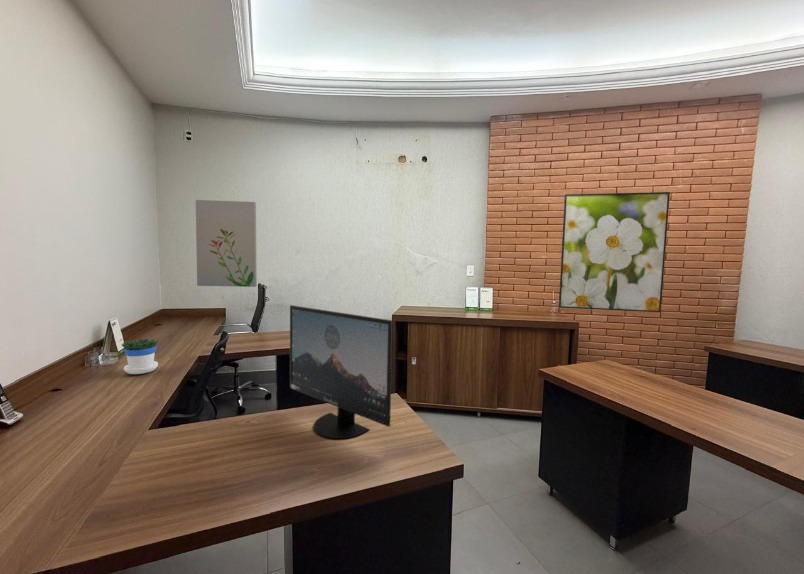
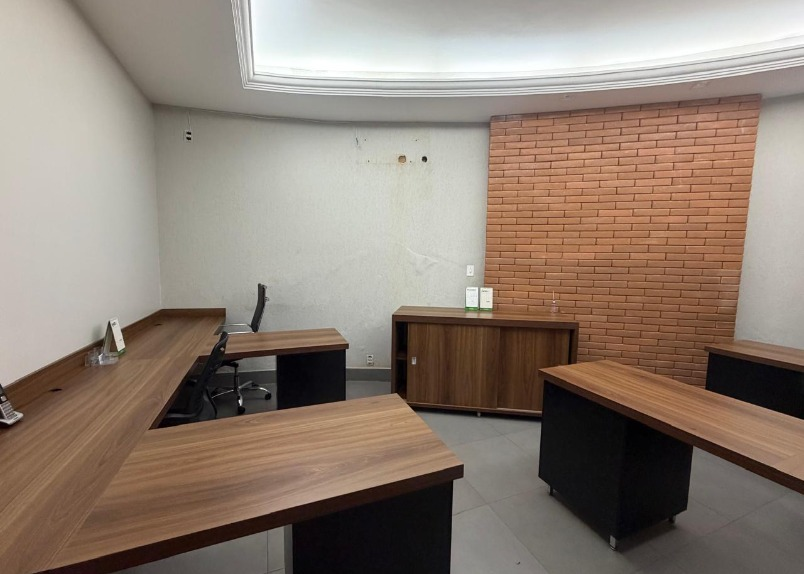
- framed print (611, 252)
- flowerpot (141, 356)
- monitor (337, 370)
- wall art (226, 244)
